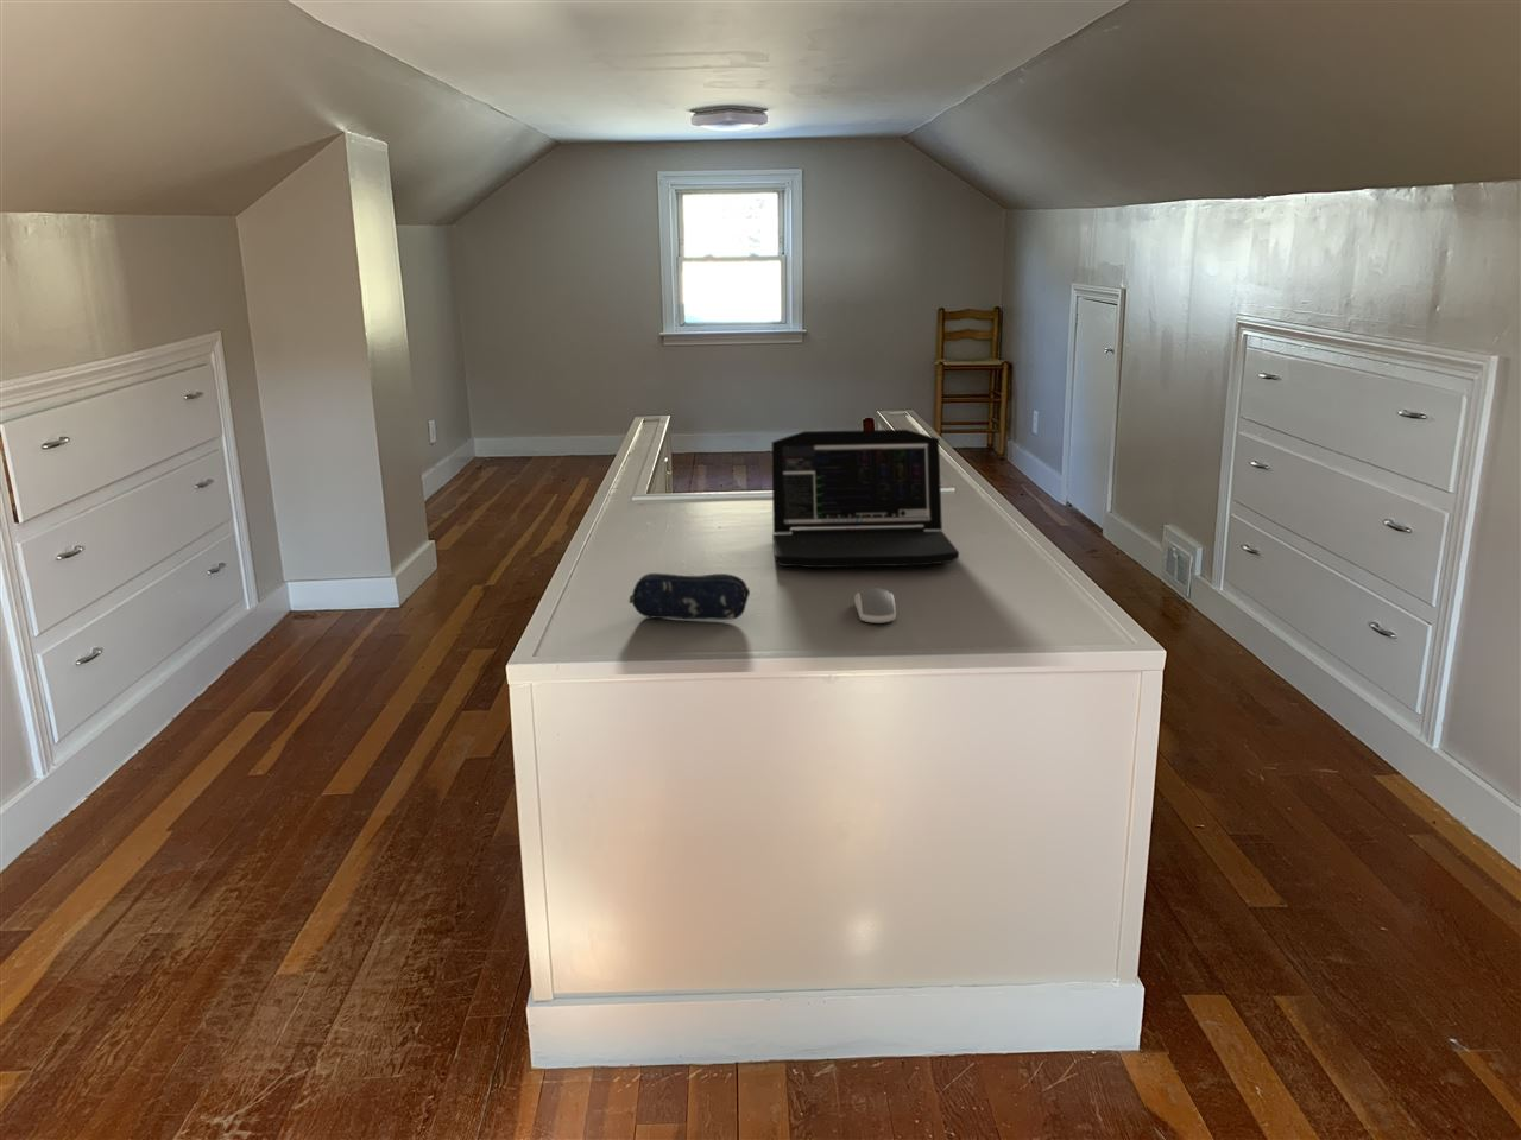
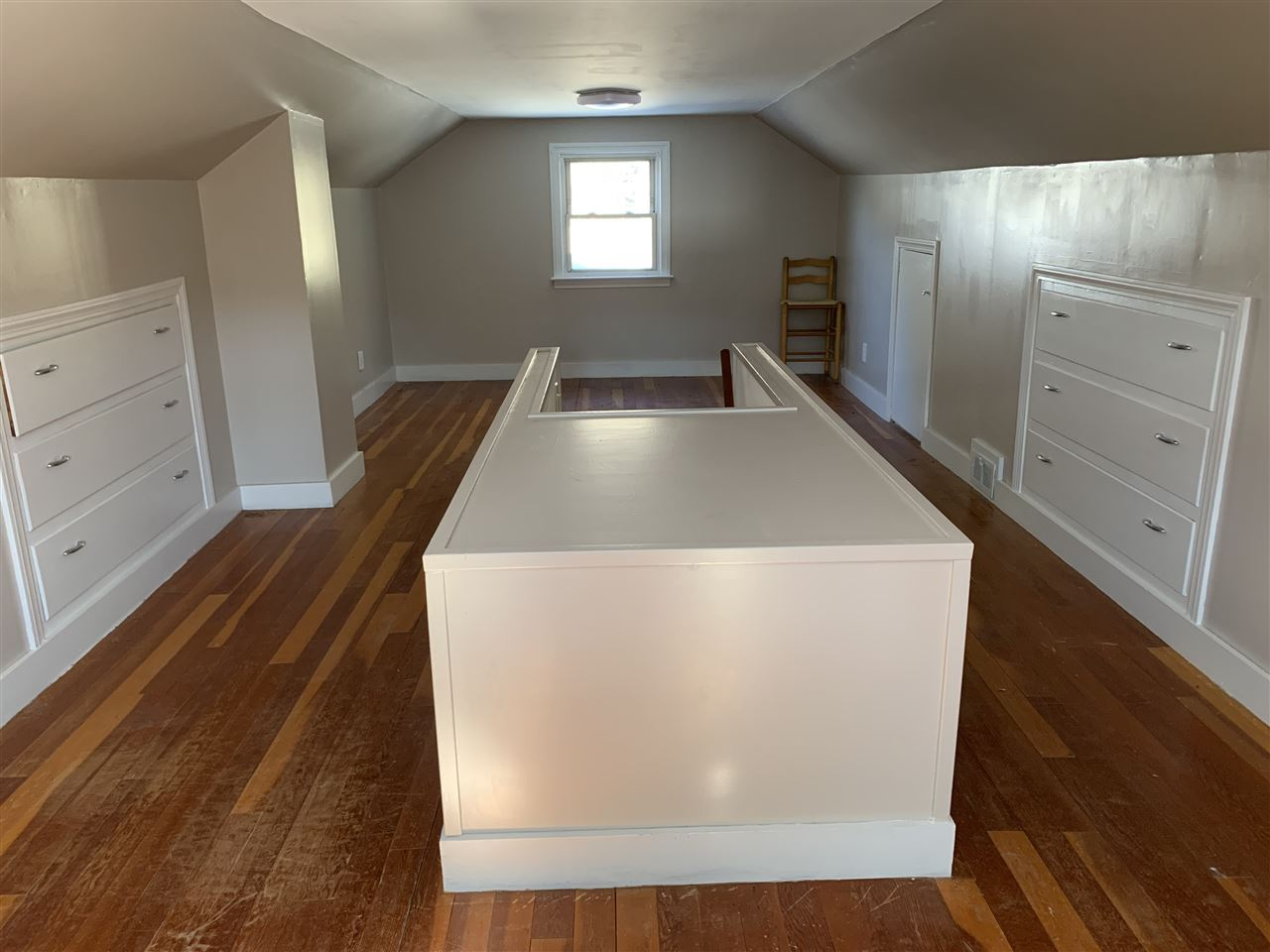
- computer mouse (874, 601)
- laptop (860, 496)
- pencil case (689, 596)
